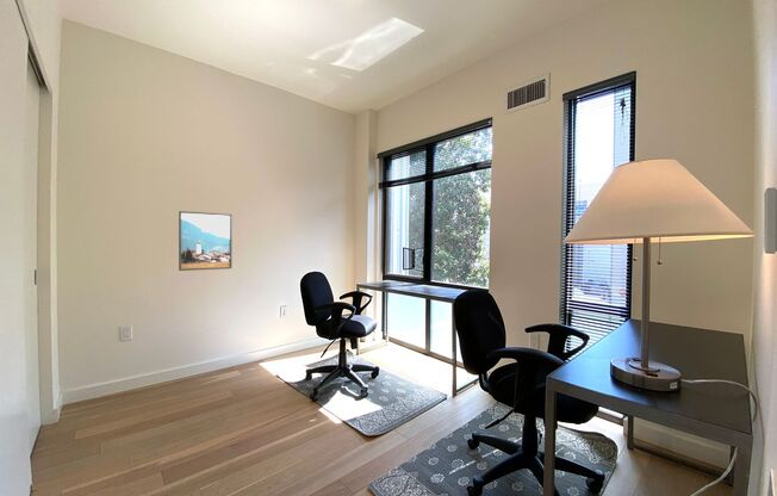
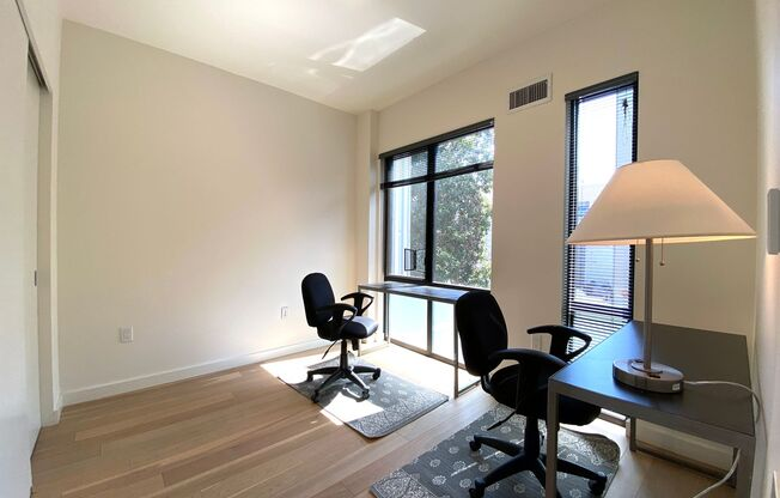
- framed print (206, 241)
